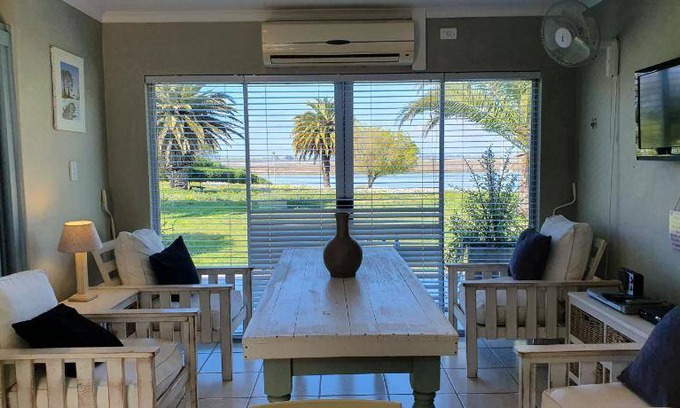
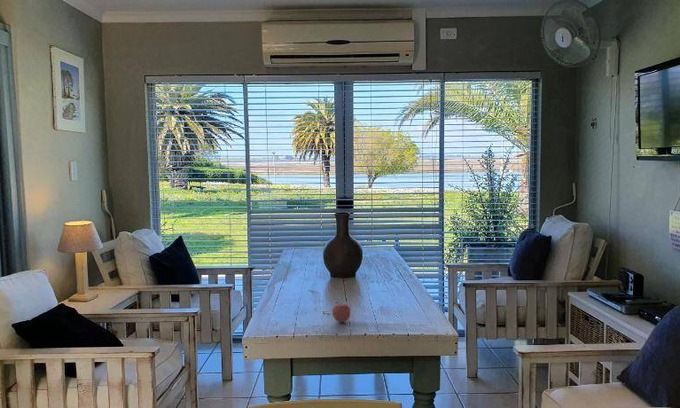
+ apple (341, 311)
